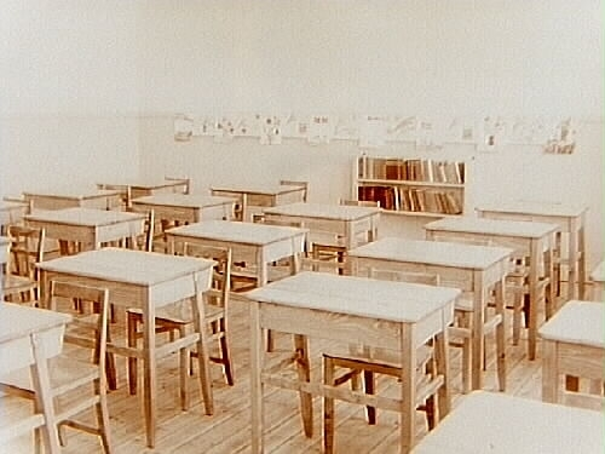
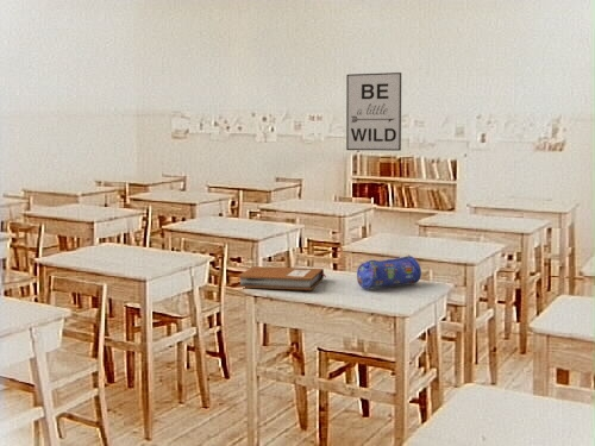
+ wall art (372, 112)
+ notebook (283, 277)
+ pencil case (389, 271)
